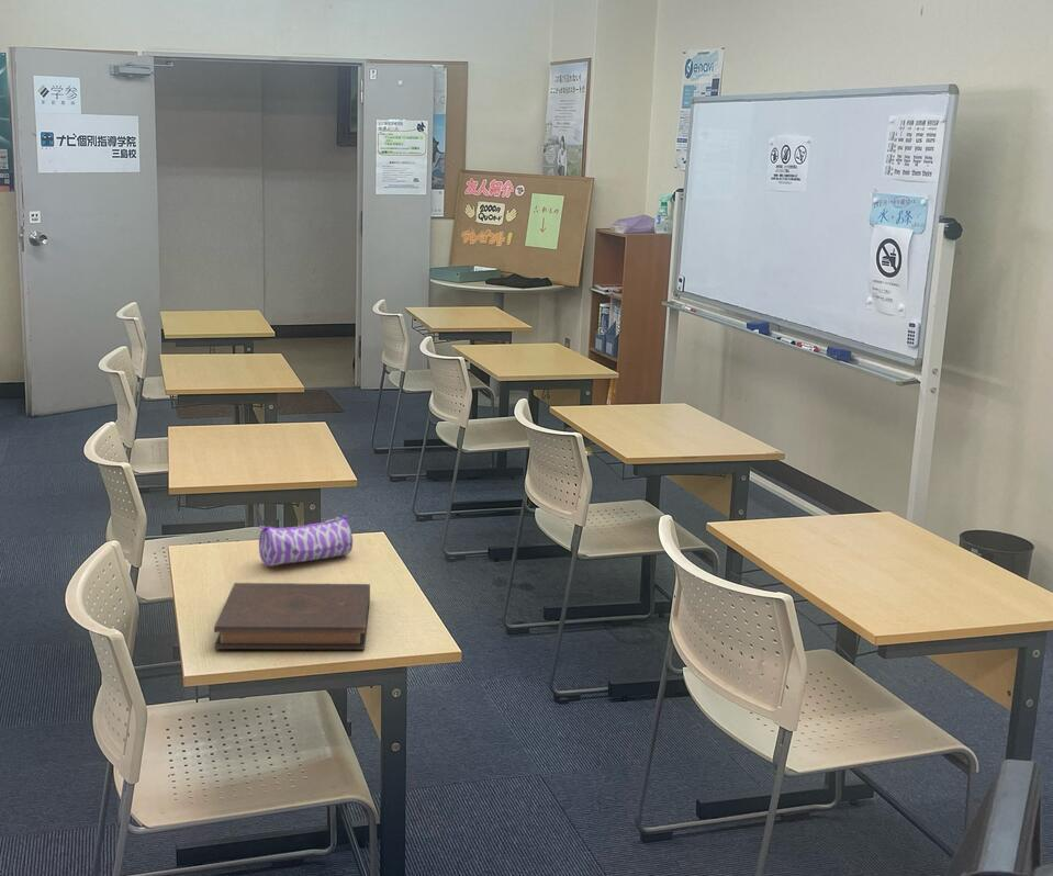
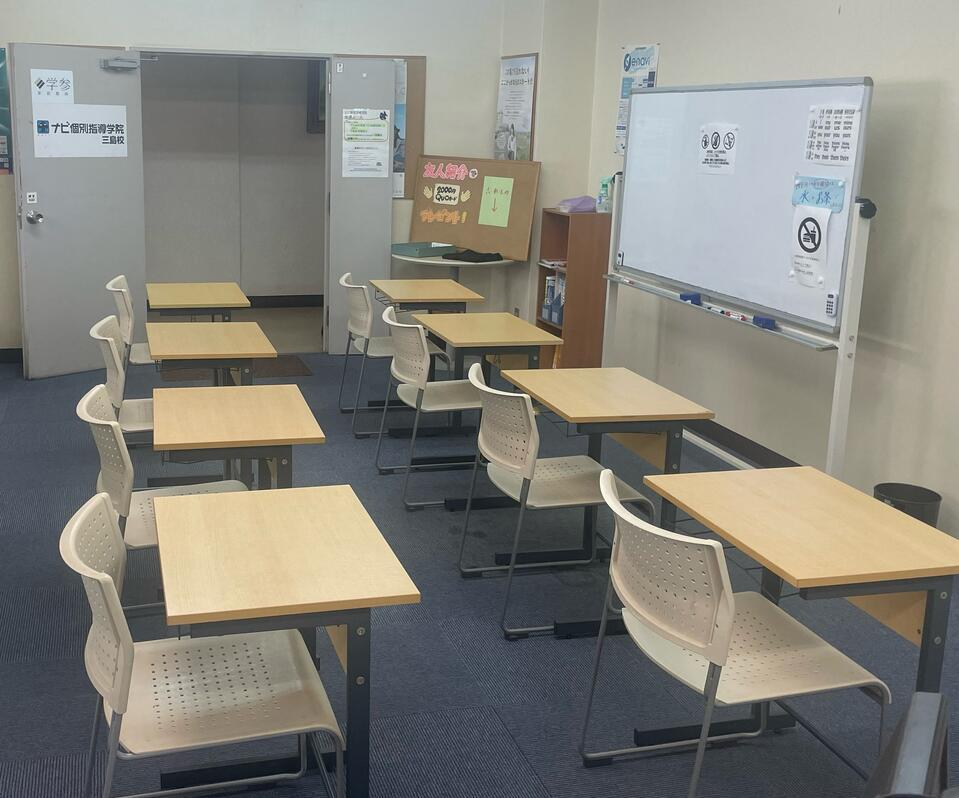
- pencil case (306, 540)
- book (296, 613)
